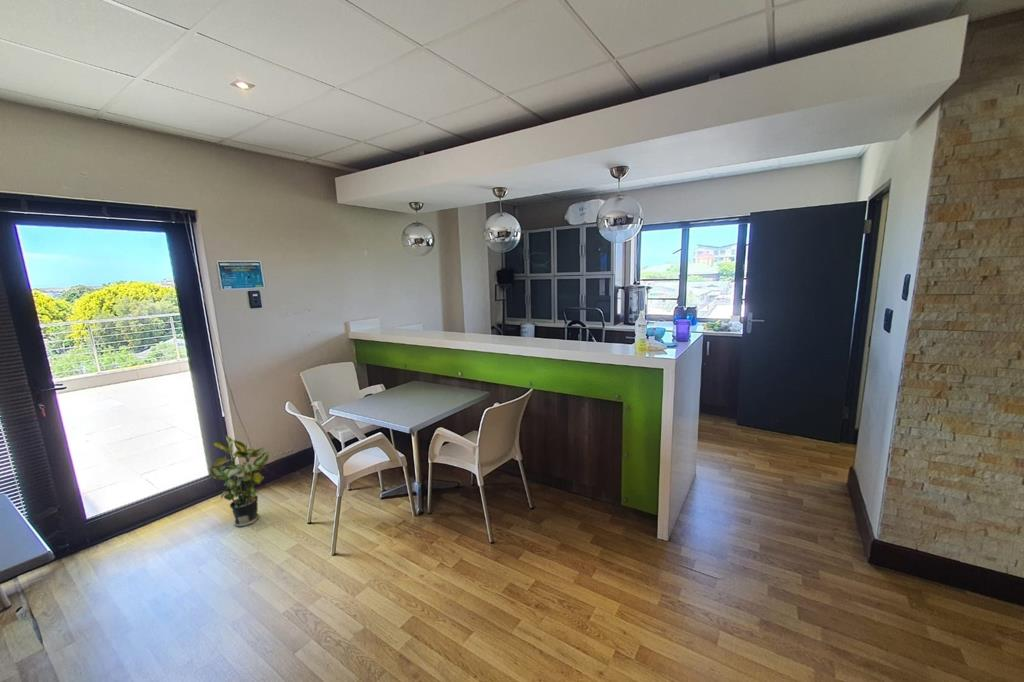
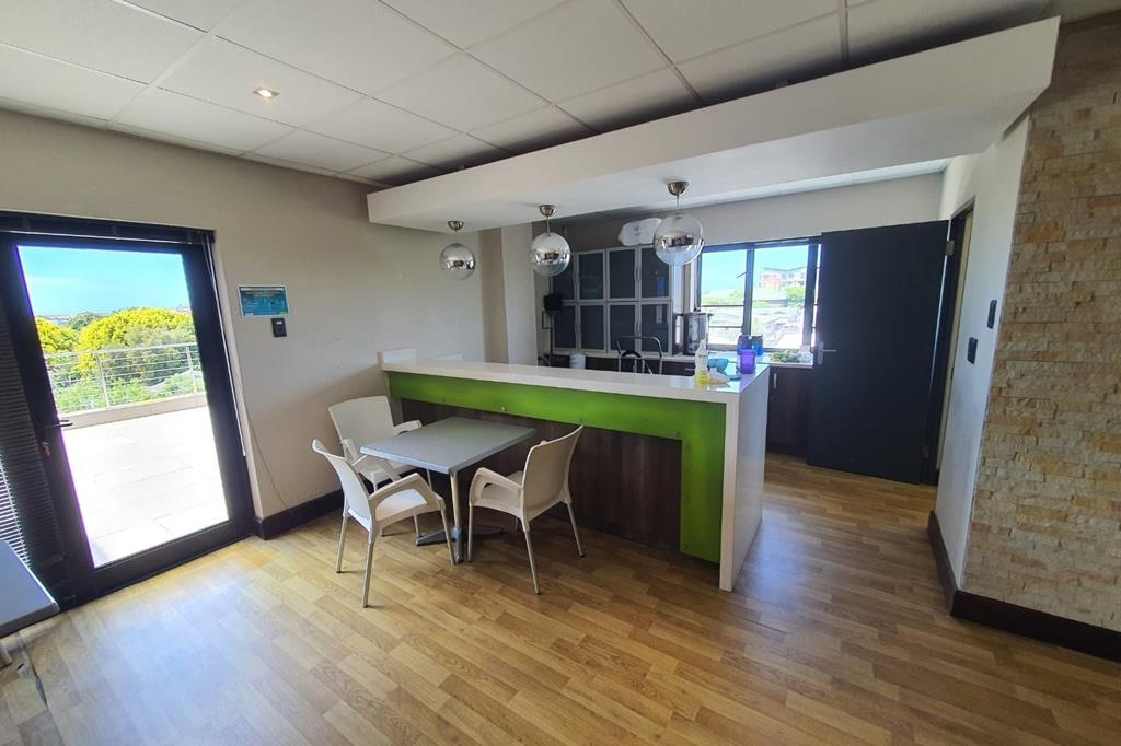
- potted plant (244, 479)
